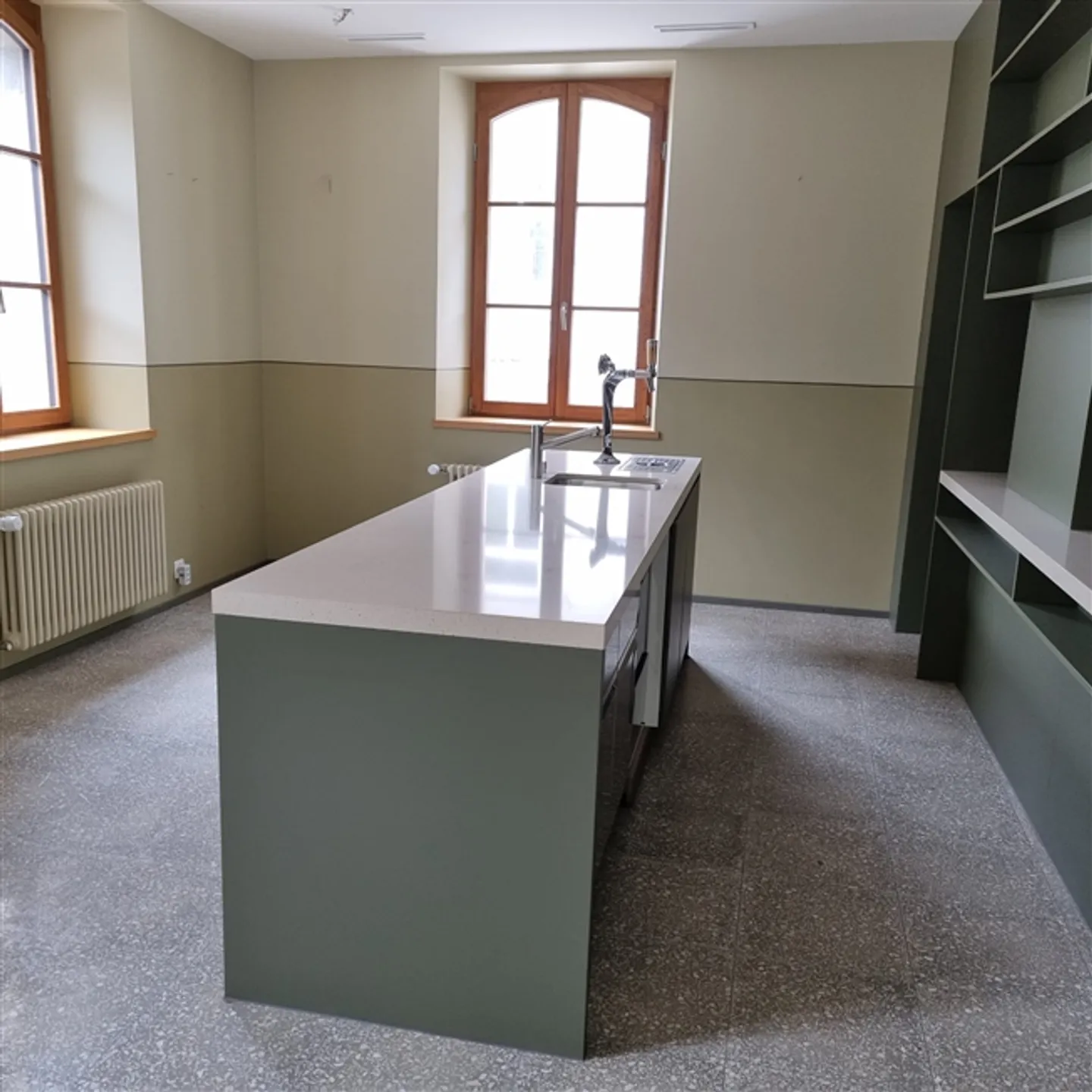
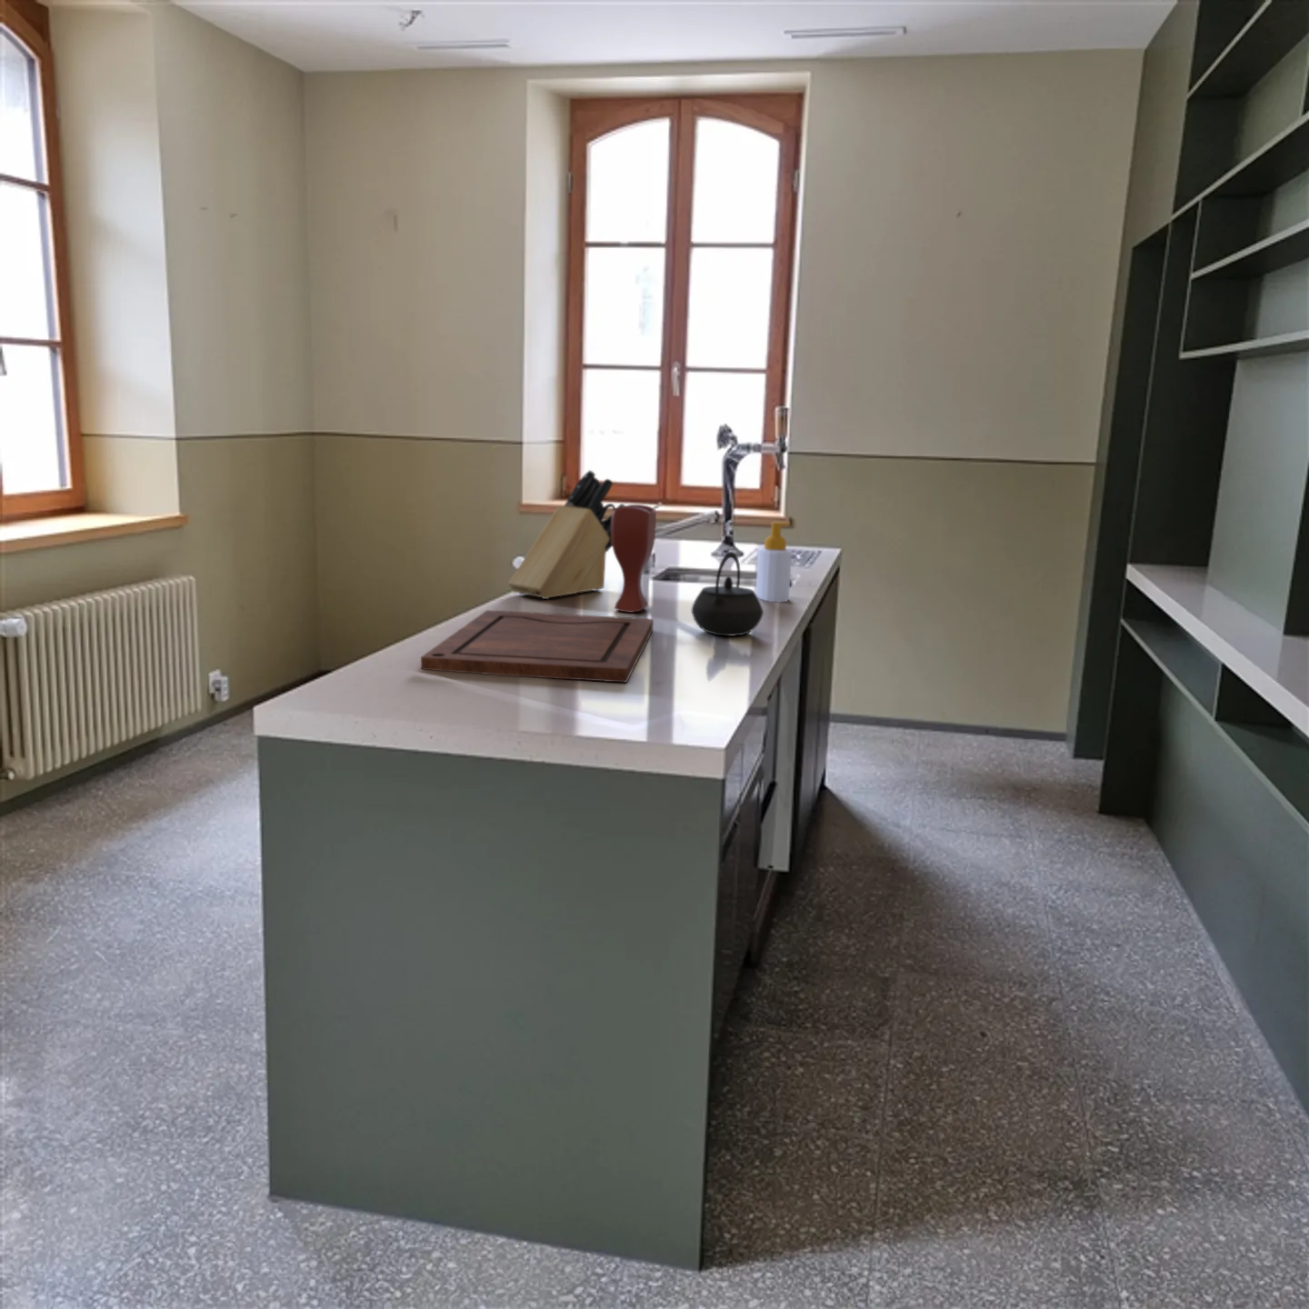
+ knife block (569, 532)
+ kettle (729, 592)
+ vase (633, 559)
+ cutting board (548, 641)
+ soap bottle (773, 560)
